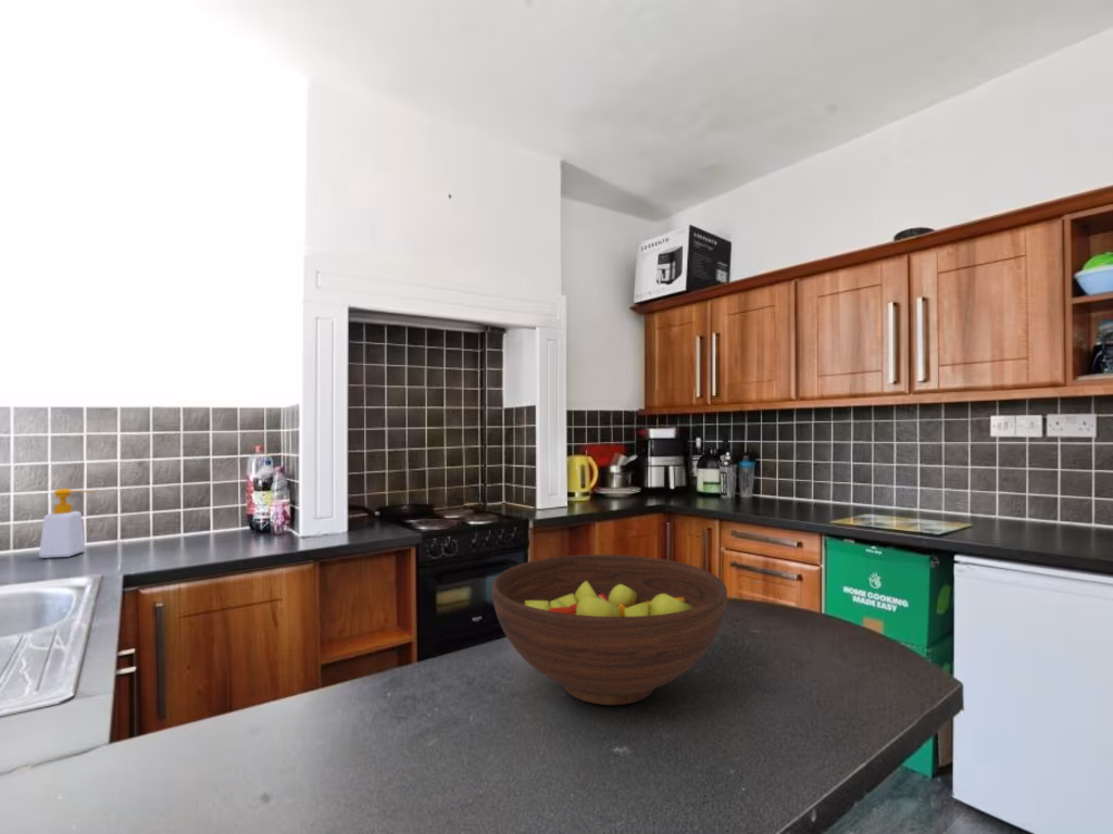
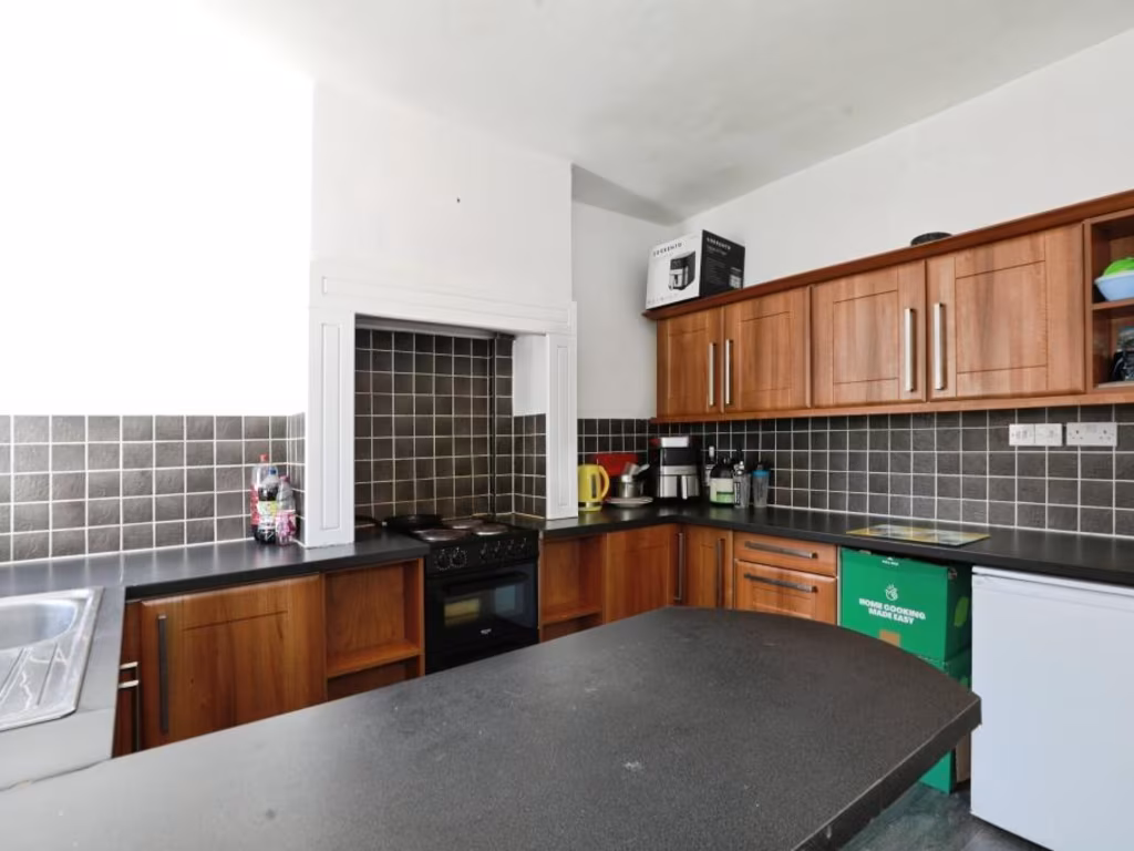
- fruit bowl (608, 633)
- soap bottle (70, 521)
